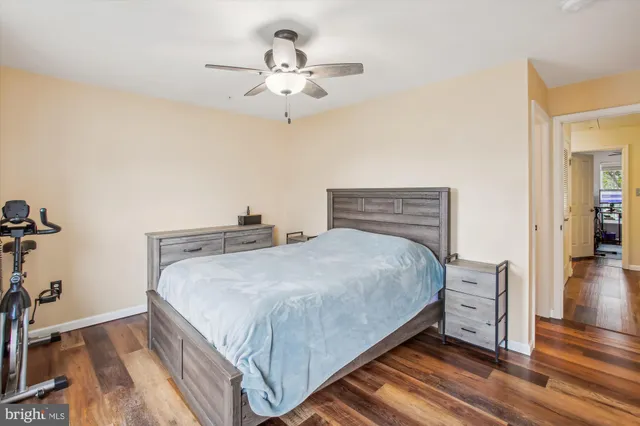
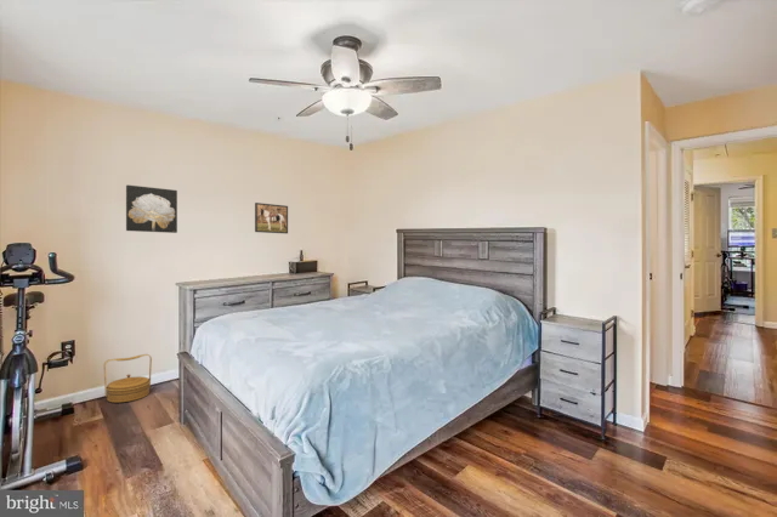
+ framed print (271, 218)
+ wall art (152, 209)
+ basket (127, 376)
